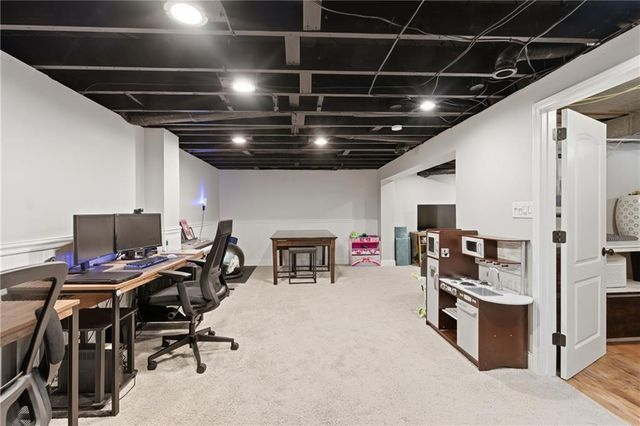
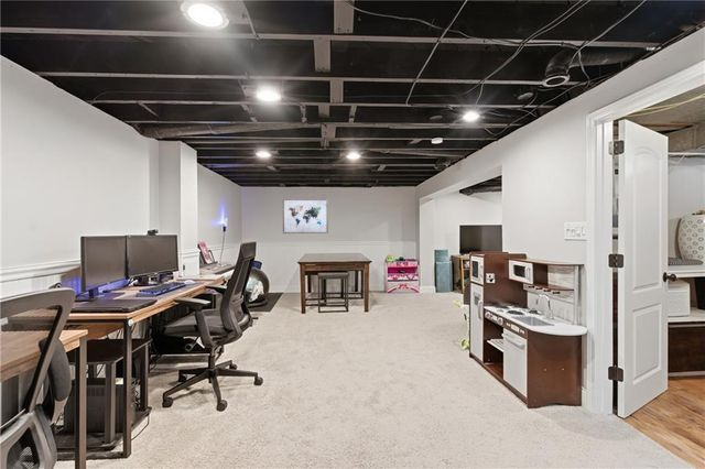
+ wall art (305, 216)
